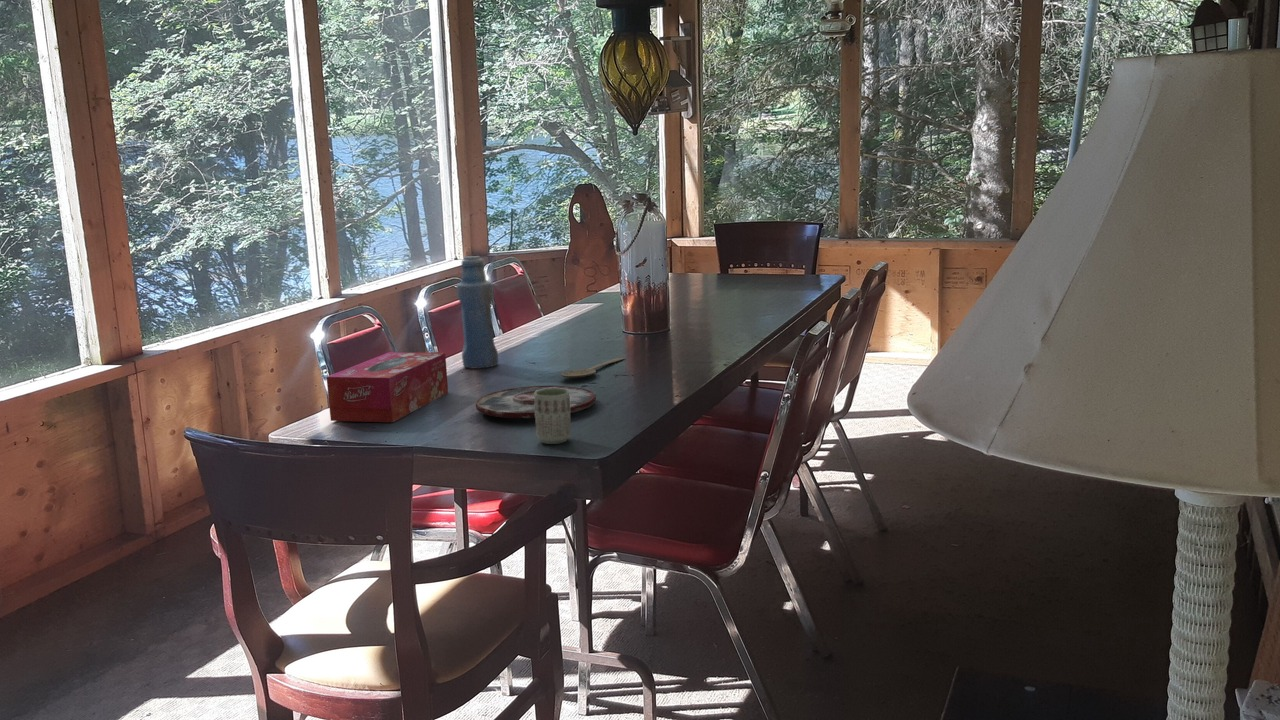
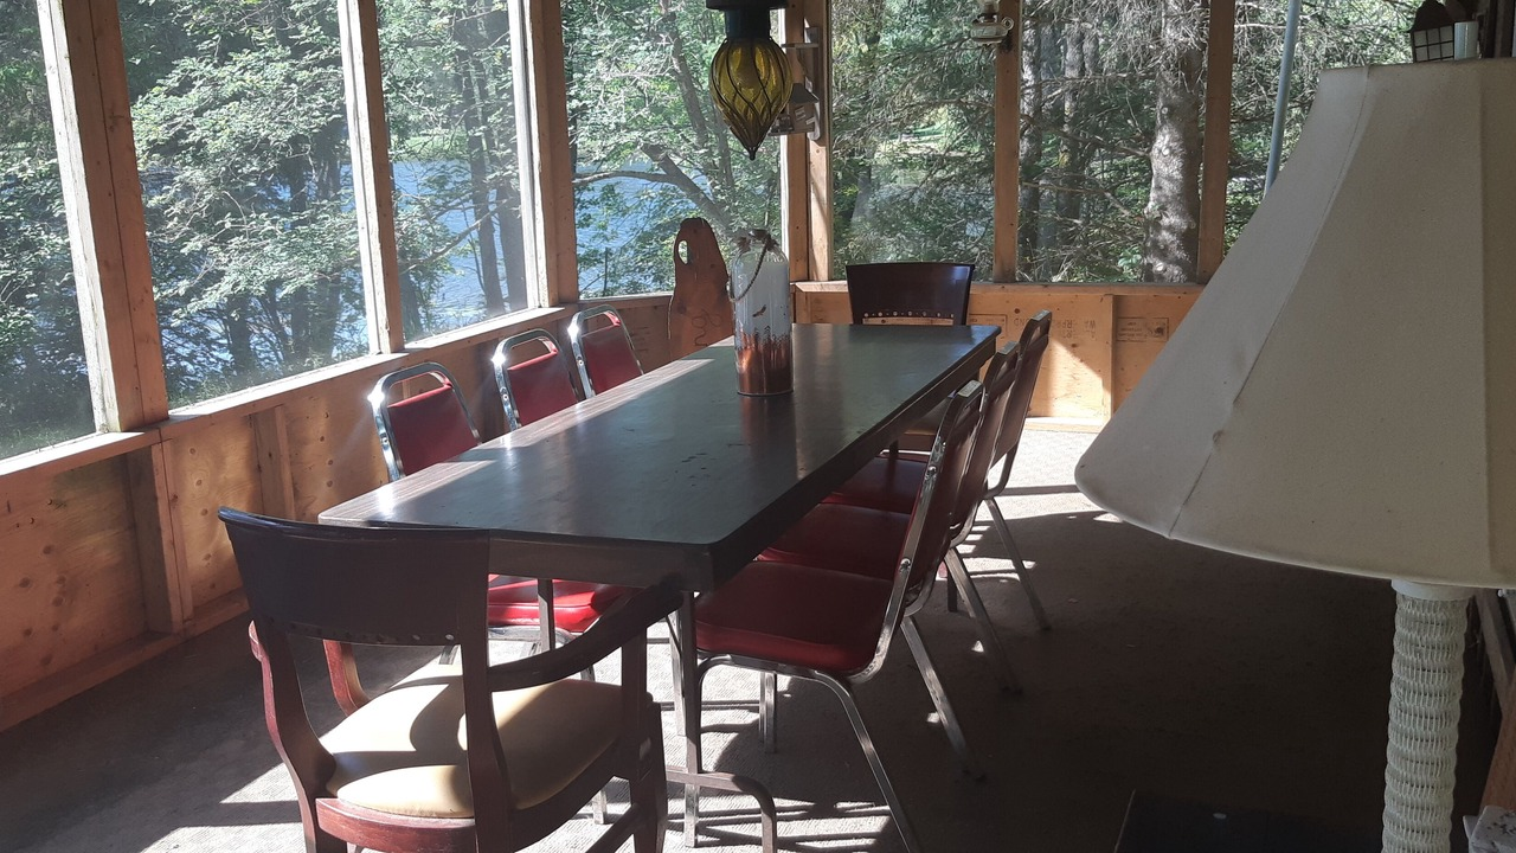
- bottle (476, 311)
- wooden spoon (596, 366)
- cup (553, 416)
- tissue box (390, 385)
- plate (534, 401)
